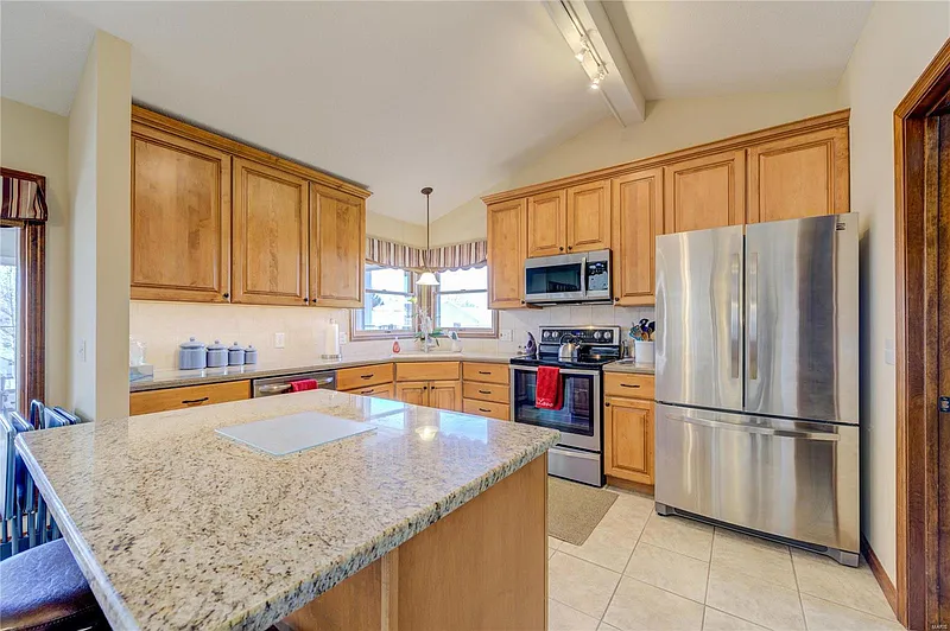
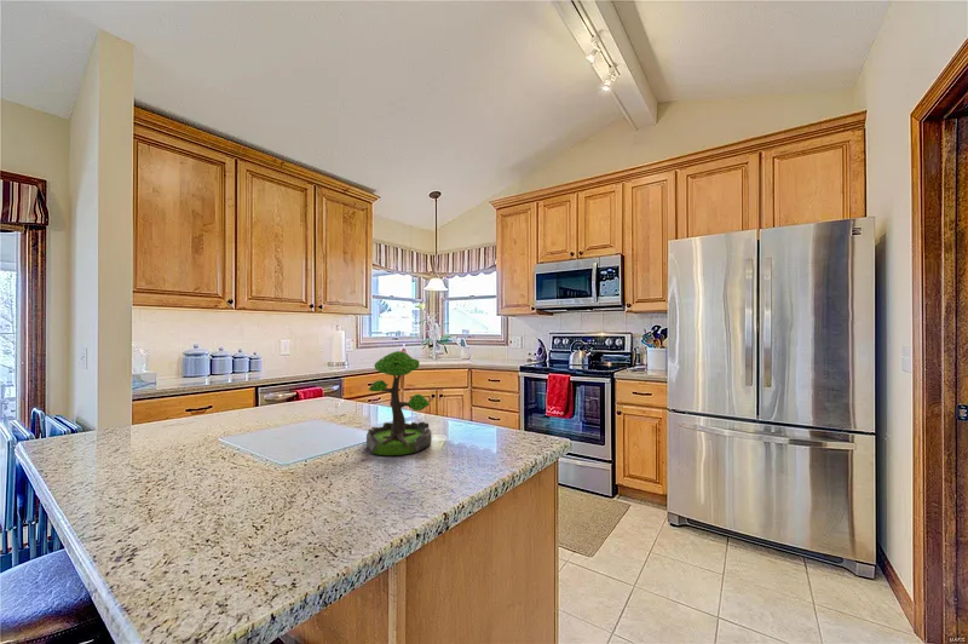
+ plant (398, 397)
